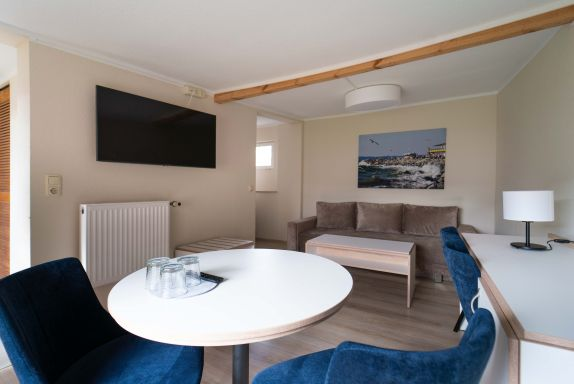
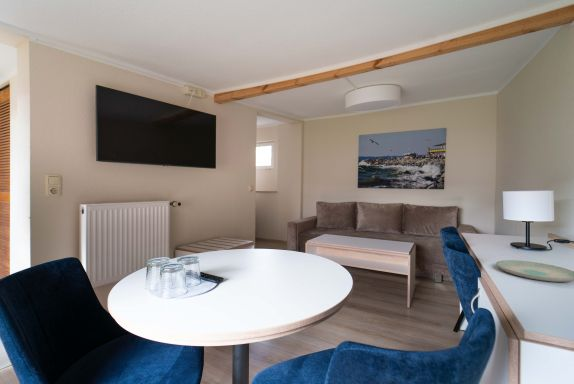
+ plate (534, 270)
